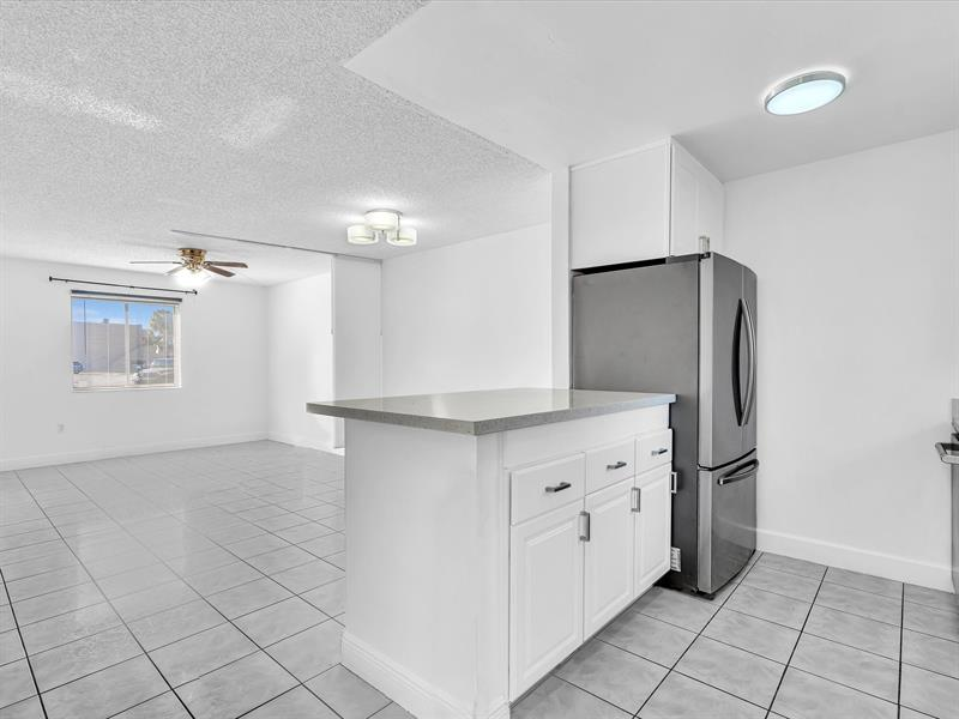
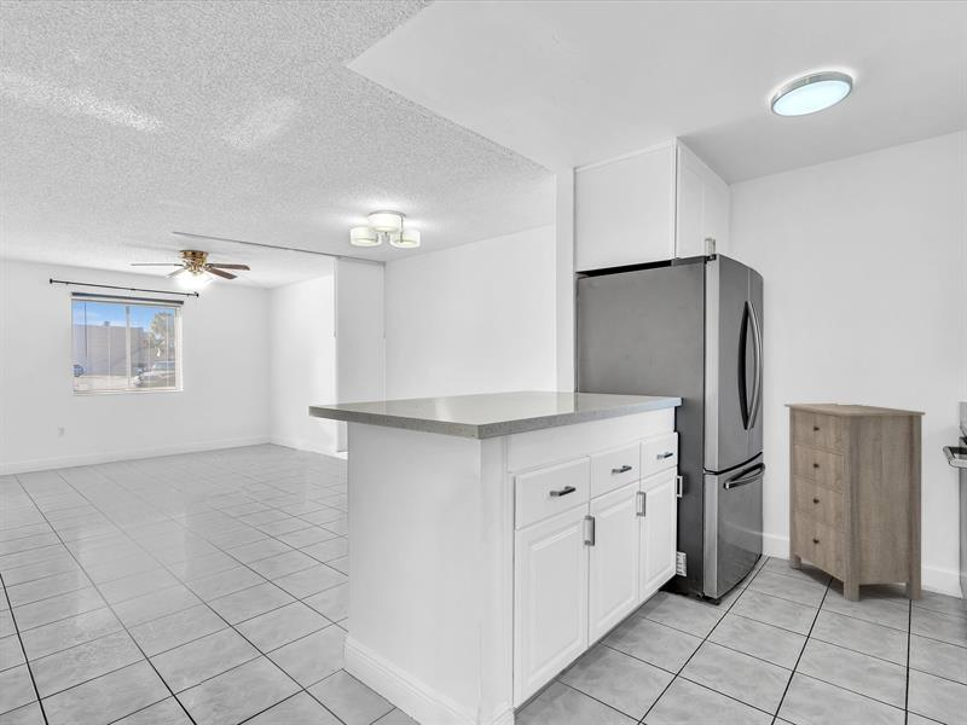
+ storage cabinet (847, 494)
